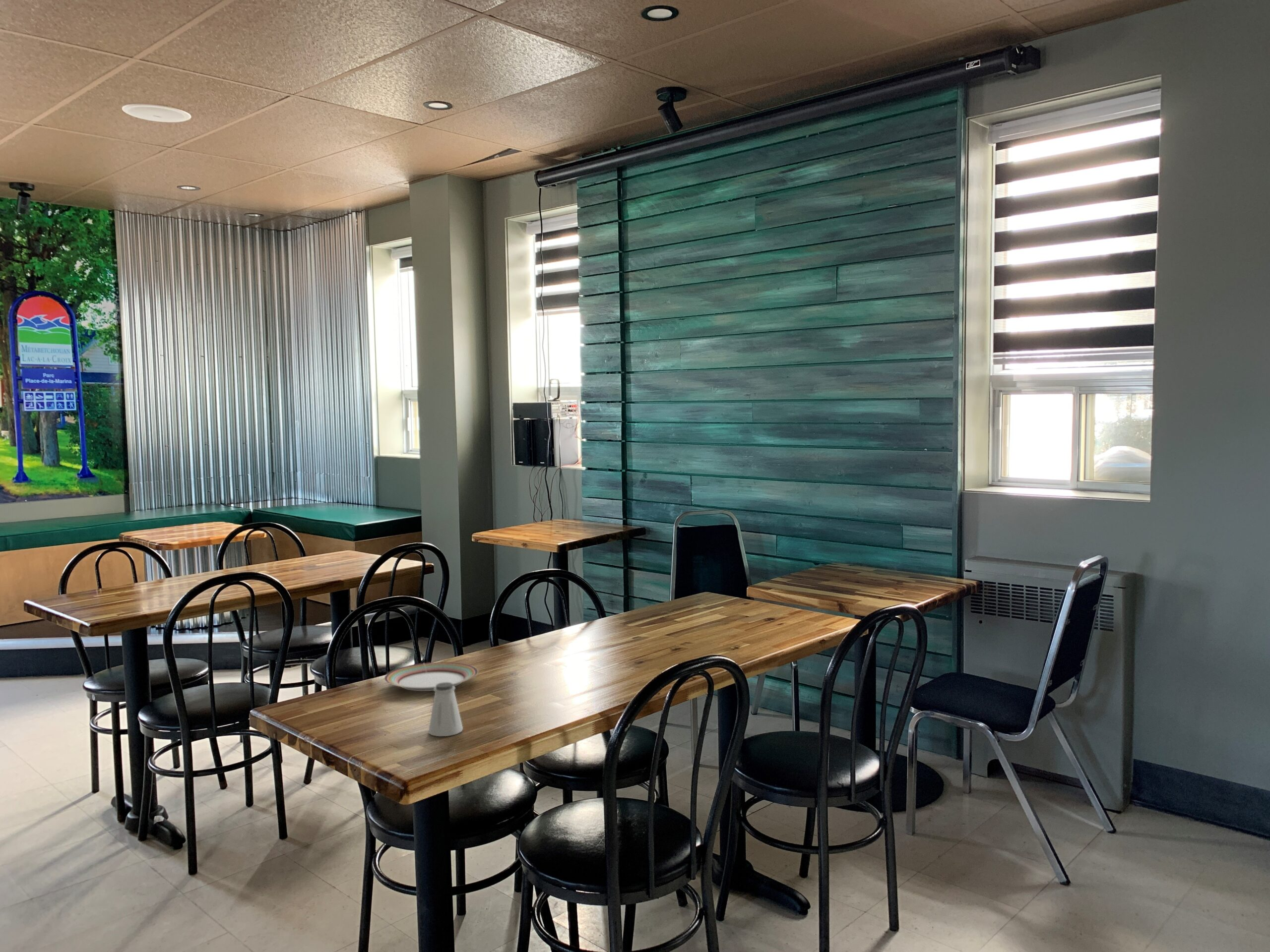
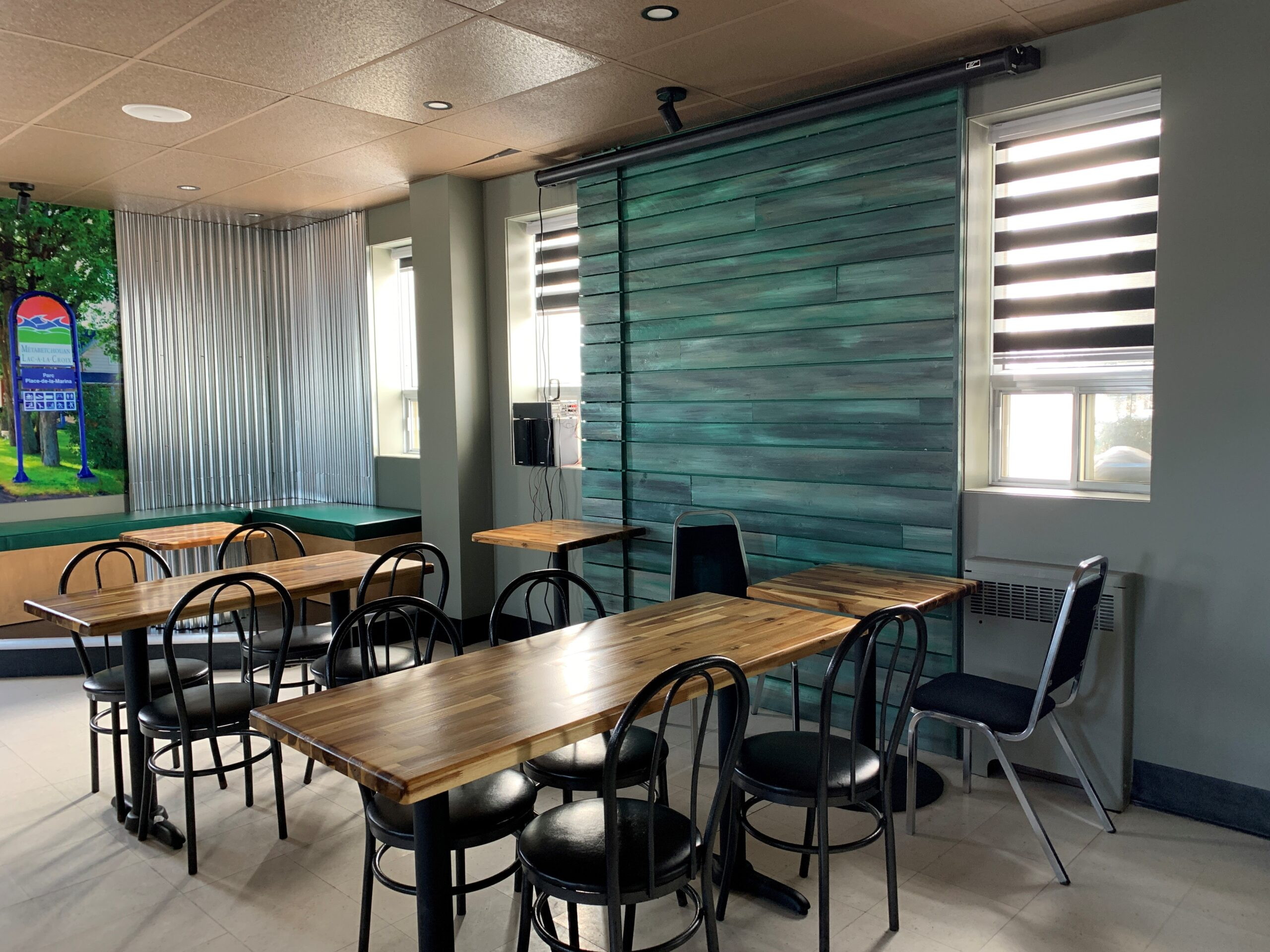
- saltshaker (445, 708)
- plate (432, 678)
